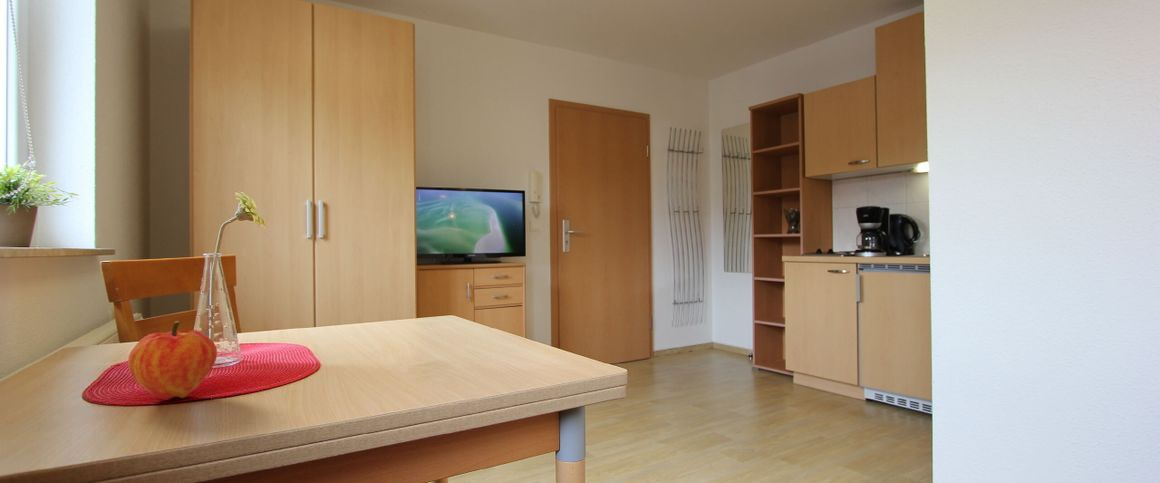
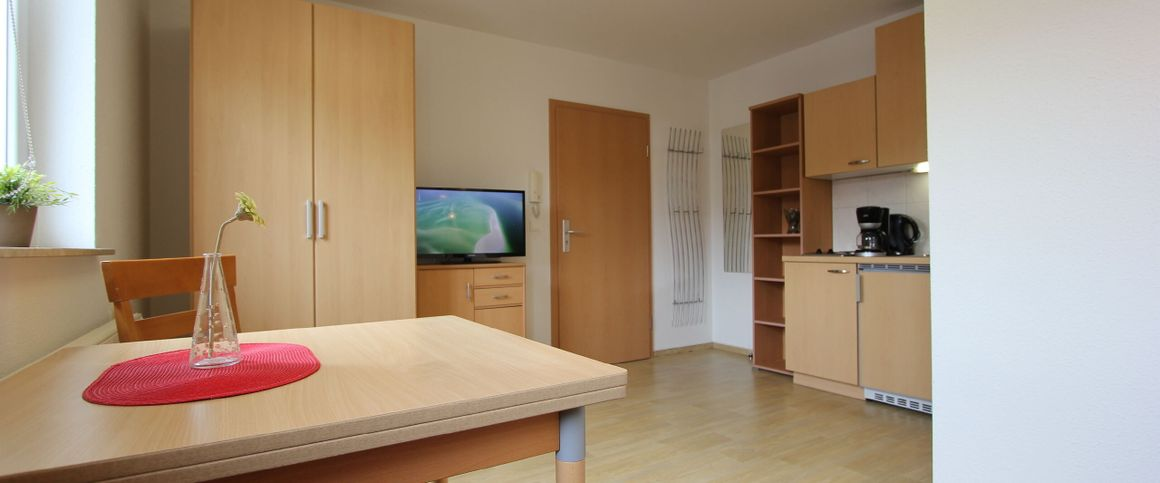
- fruit (174, 359)
